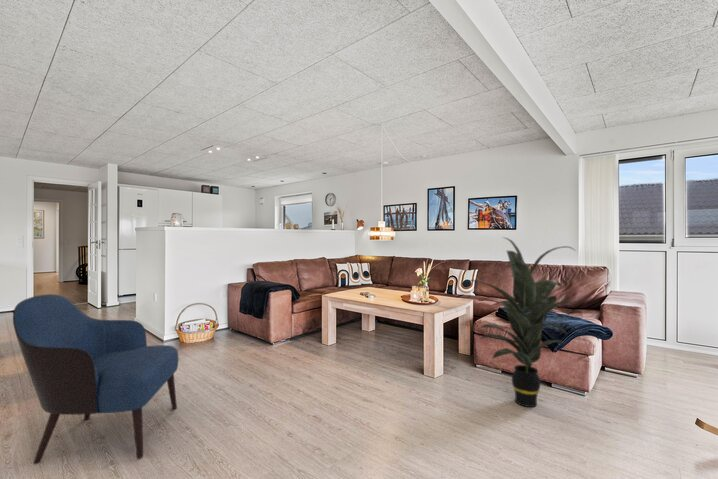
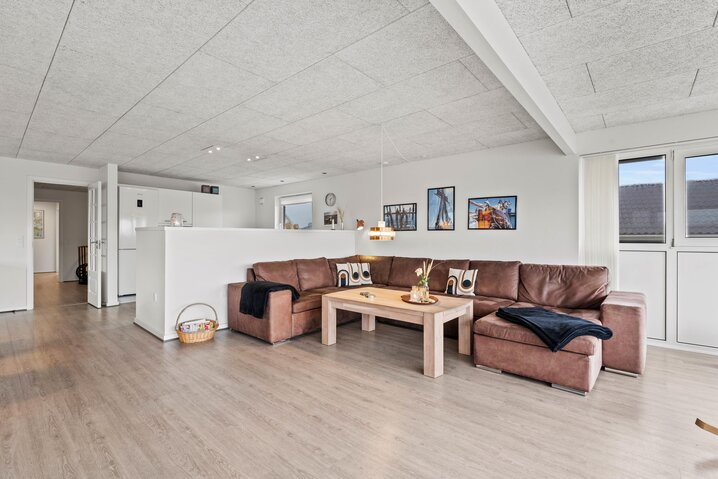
- indoor plant (521, 318)
- armchair (101, 364)
